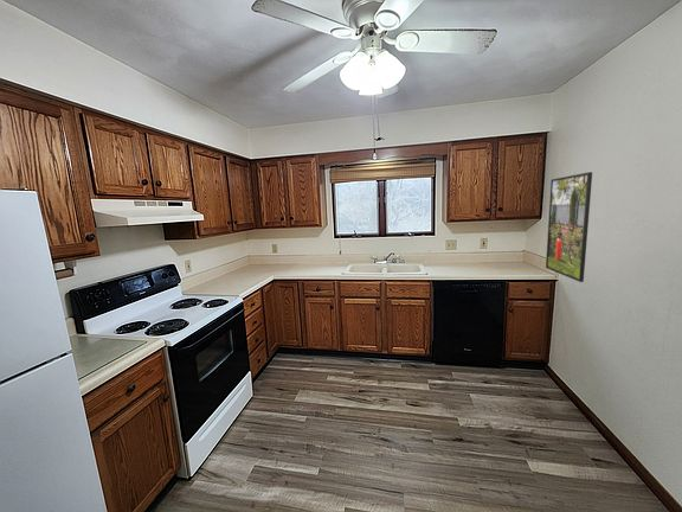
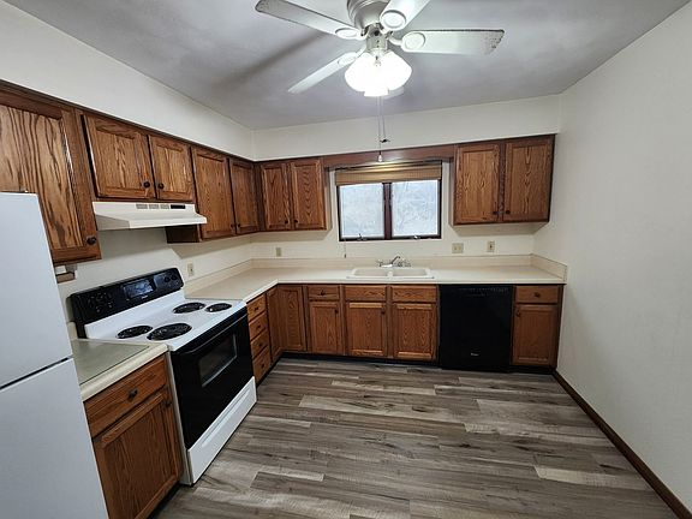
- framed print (565, 226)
